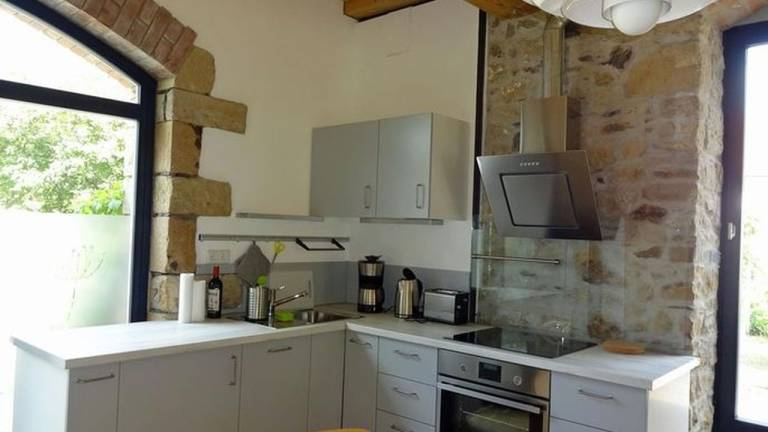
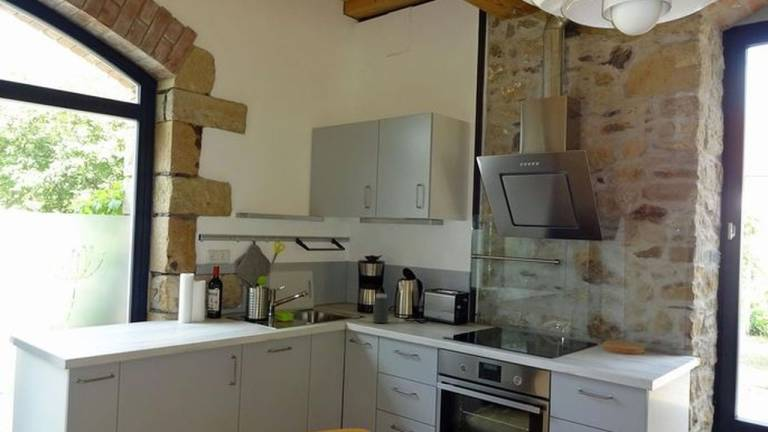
+ jar (381, 308)
